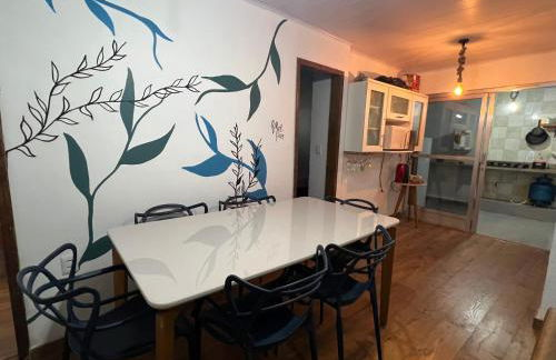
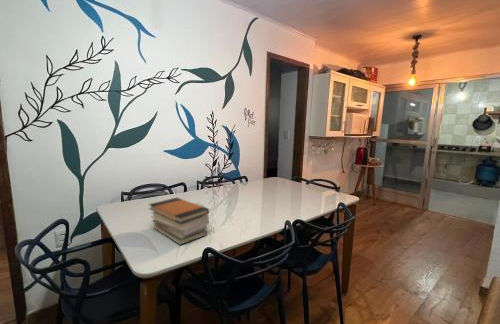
+ book stack (179, 219)
